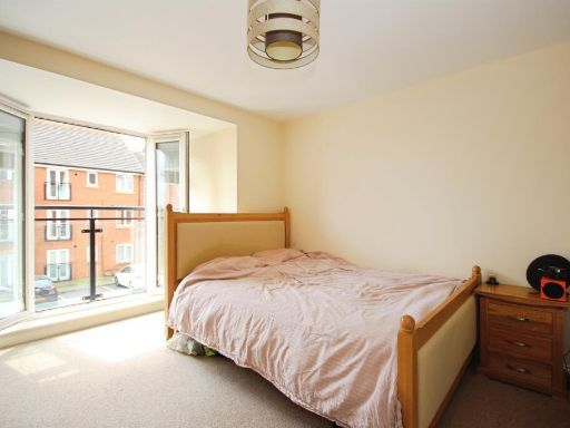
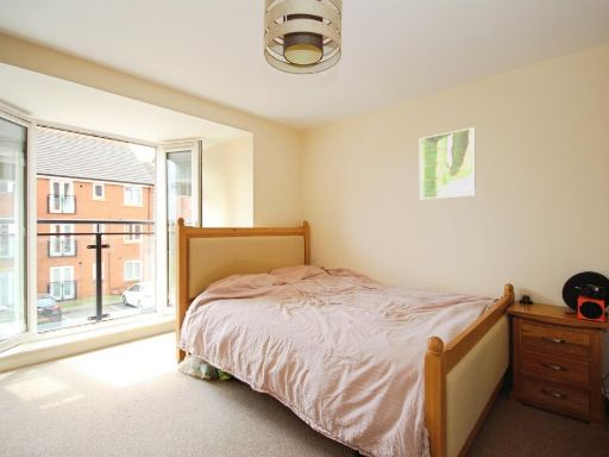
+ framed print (445, 165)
